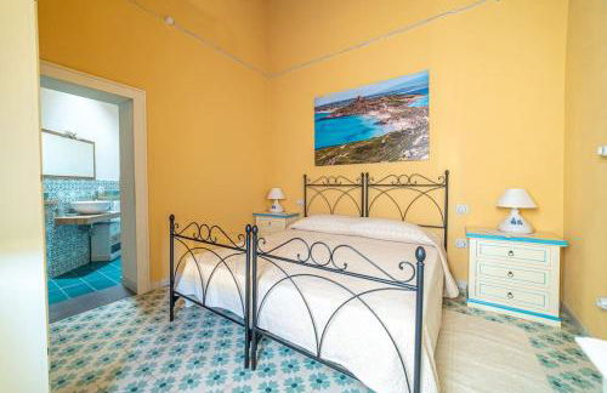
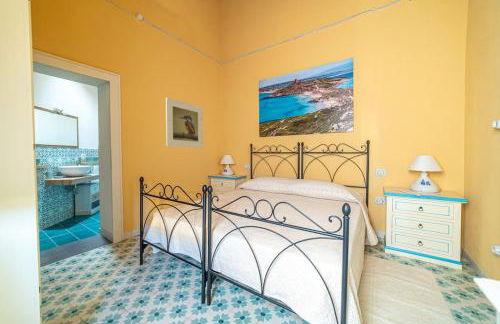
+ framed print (186, 125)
